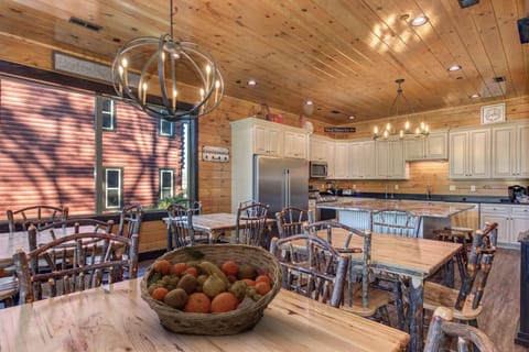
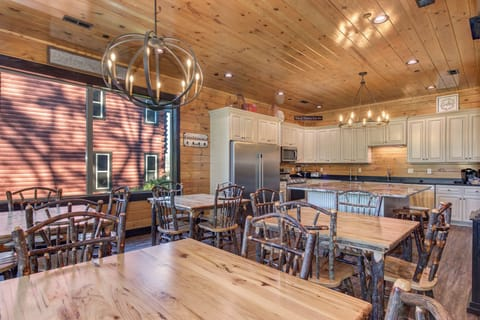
- fruit basket (213, 284)
